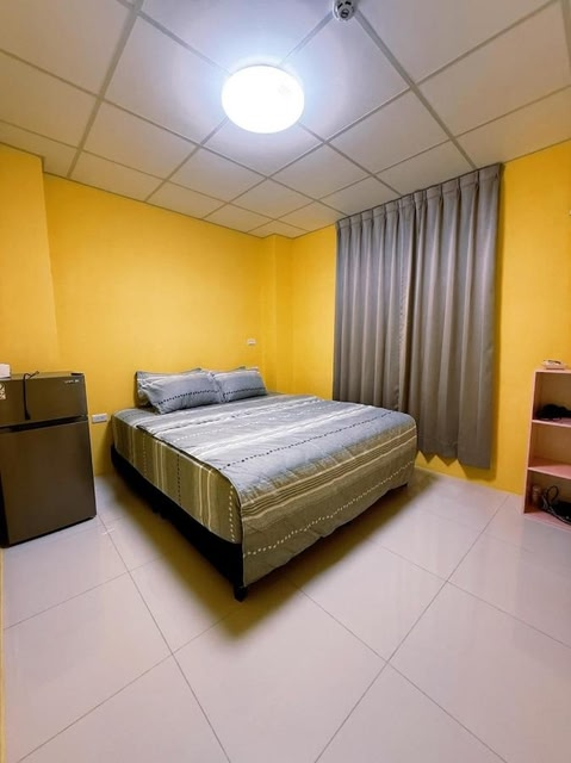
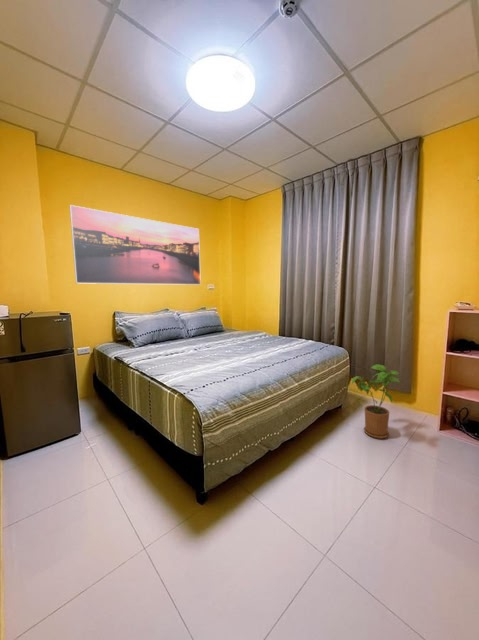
+ house plant (373, 399)
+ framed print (146, 252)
